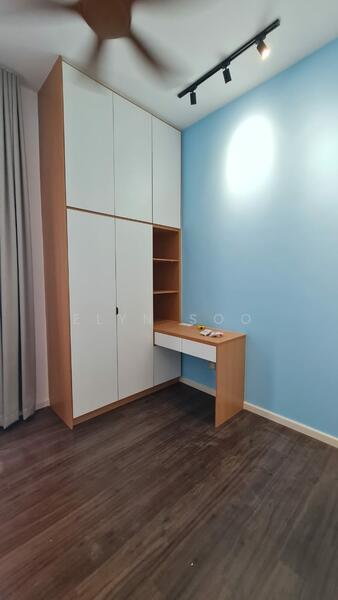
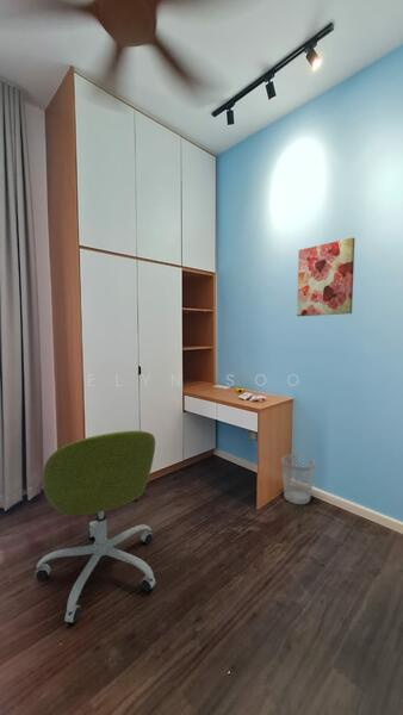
+ office chair (100, 493)
+ wall art (323, 280)
+ wastebasket (297, 479)
